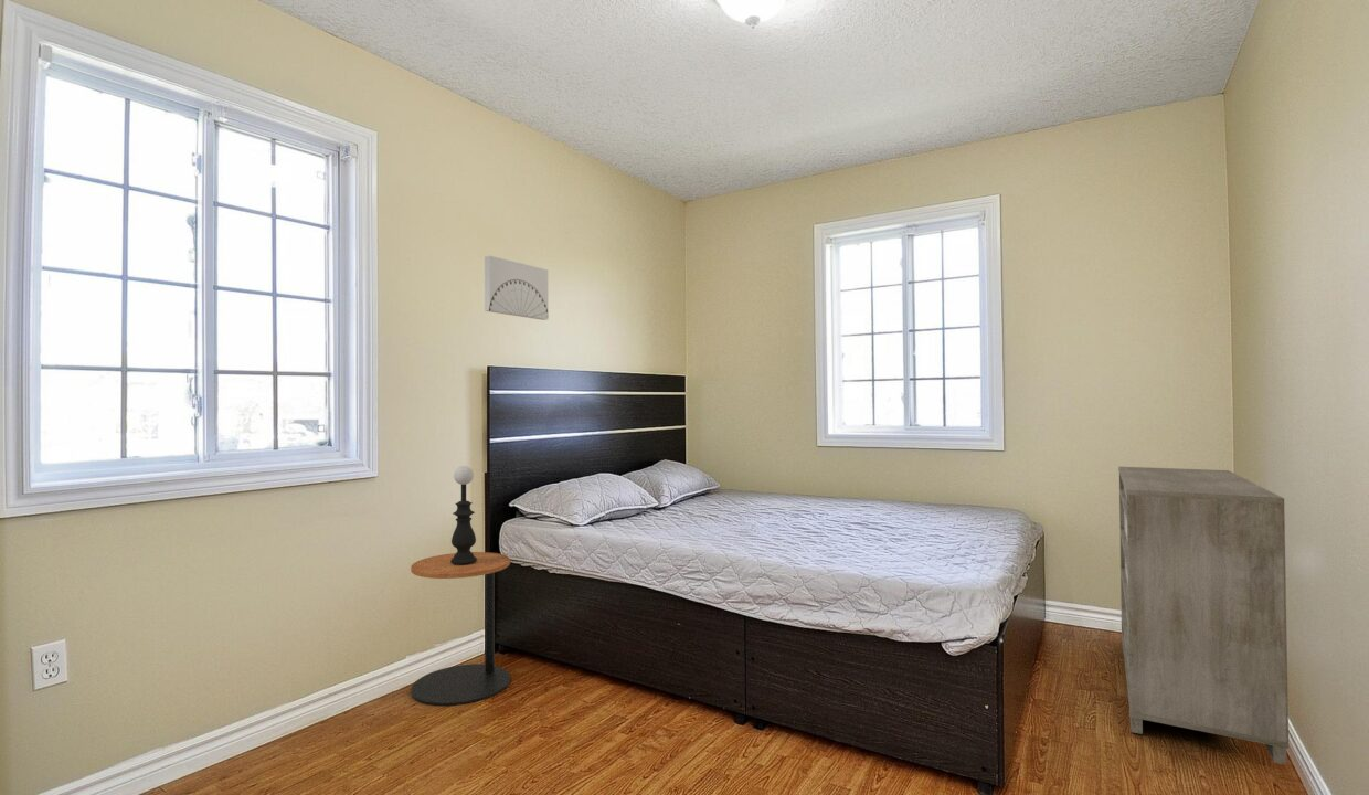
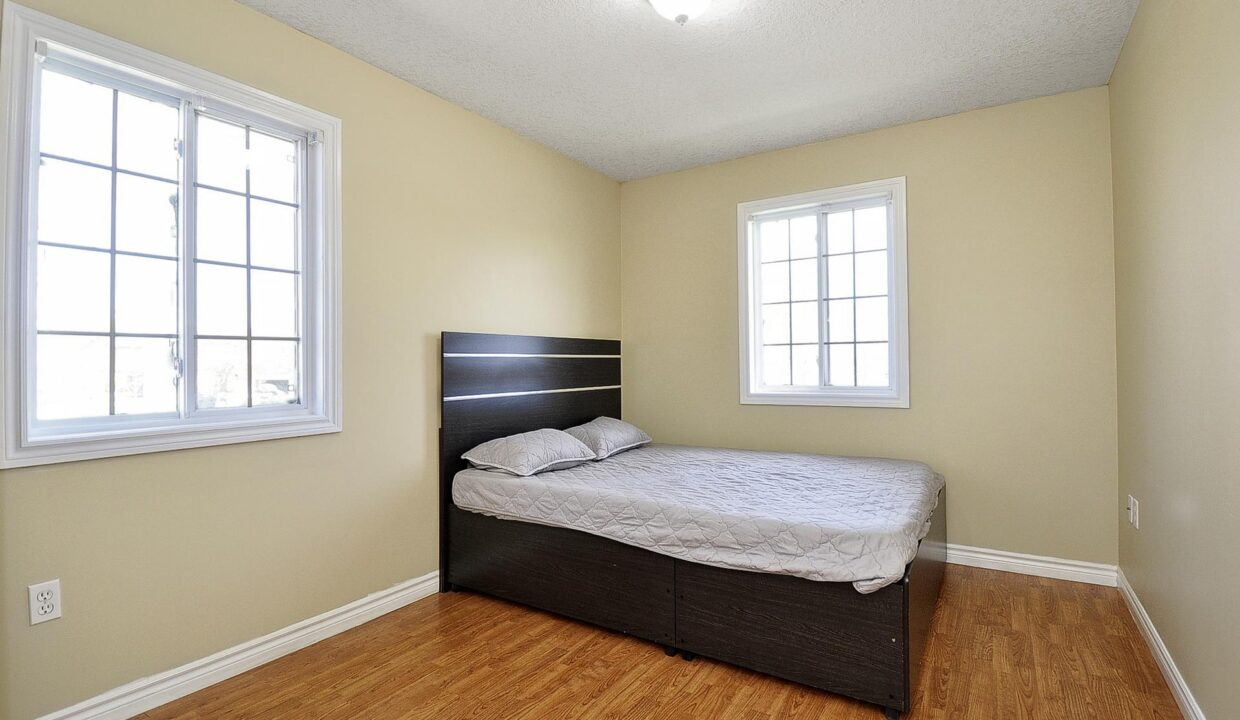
- table lamp (464, 512)
- dresser (1186, 584)
- side table (485, 623)
- wall art (518, 289)
